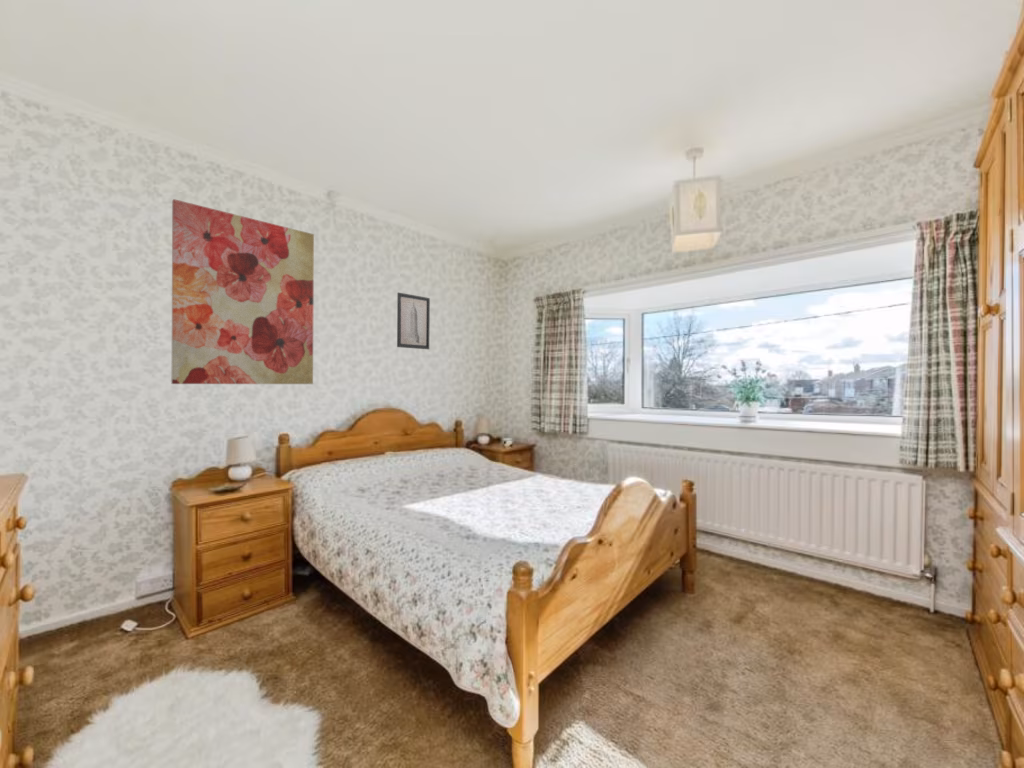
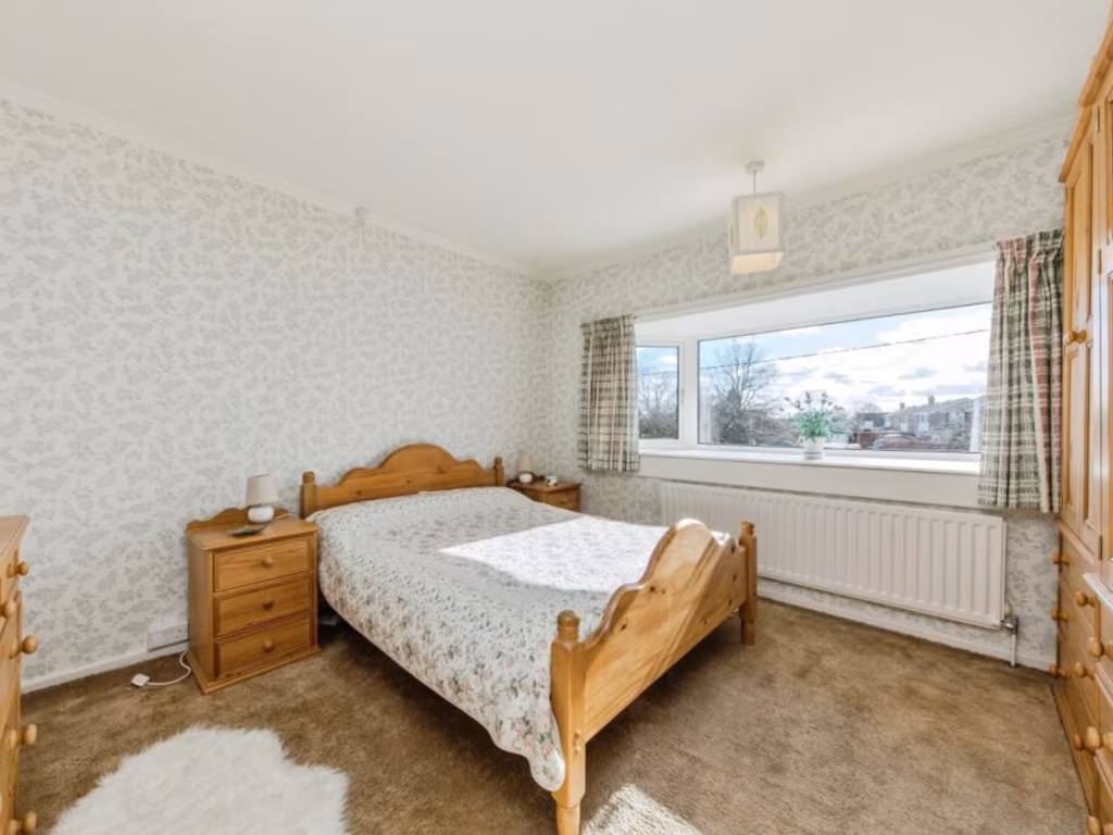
- wall art (413, 321)
- wall art (249, 301)
